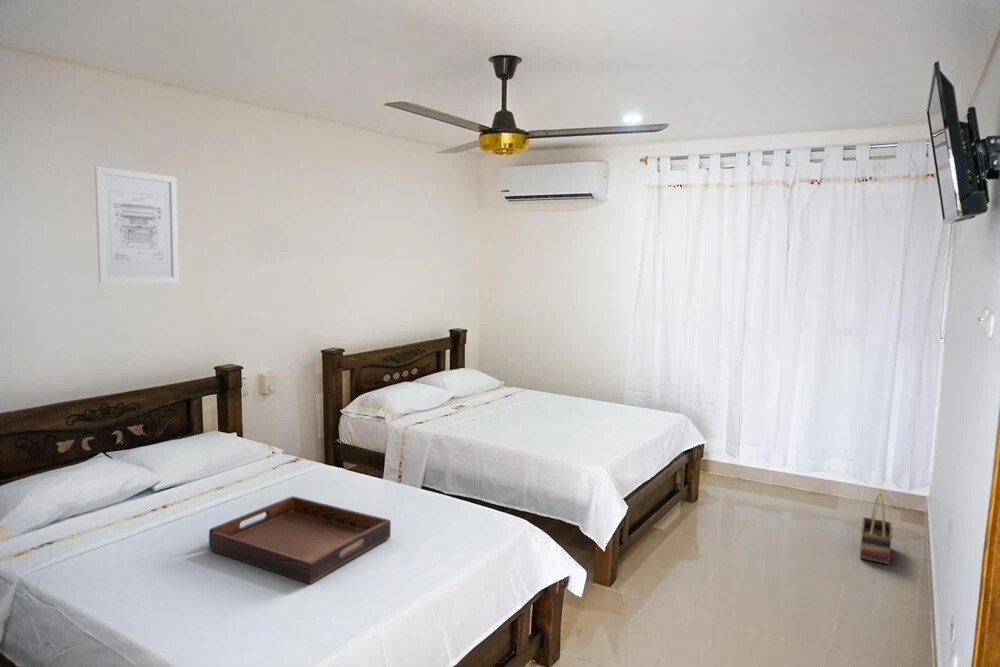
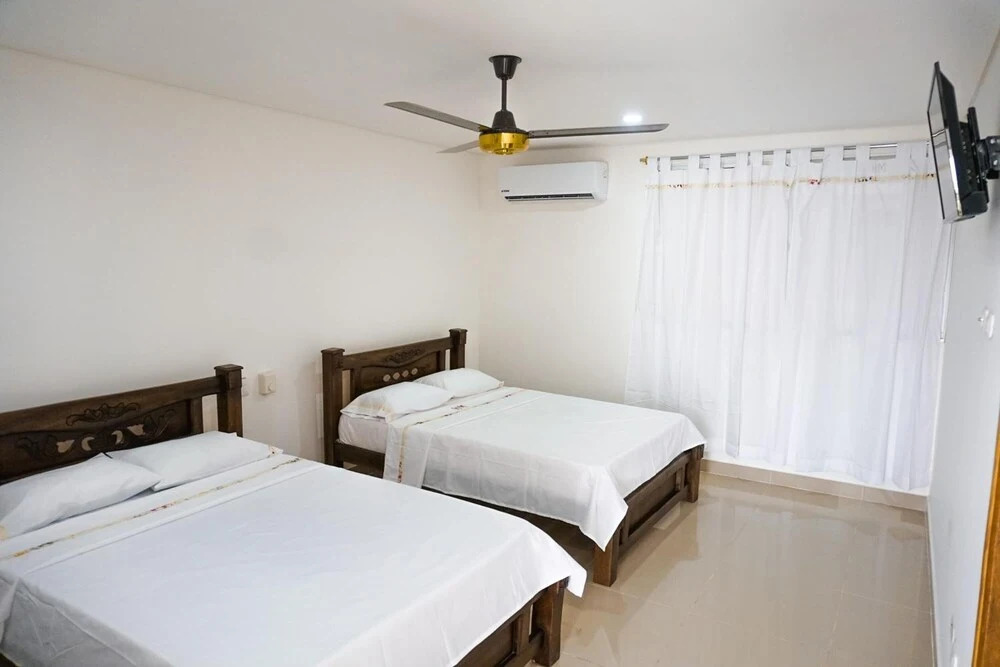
- serving tray (300, 534)
- basket (877, 522)
- wall art (139, 228)
